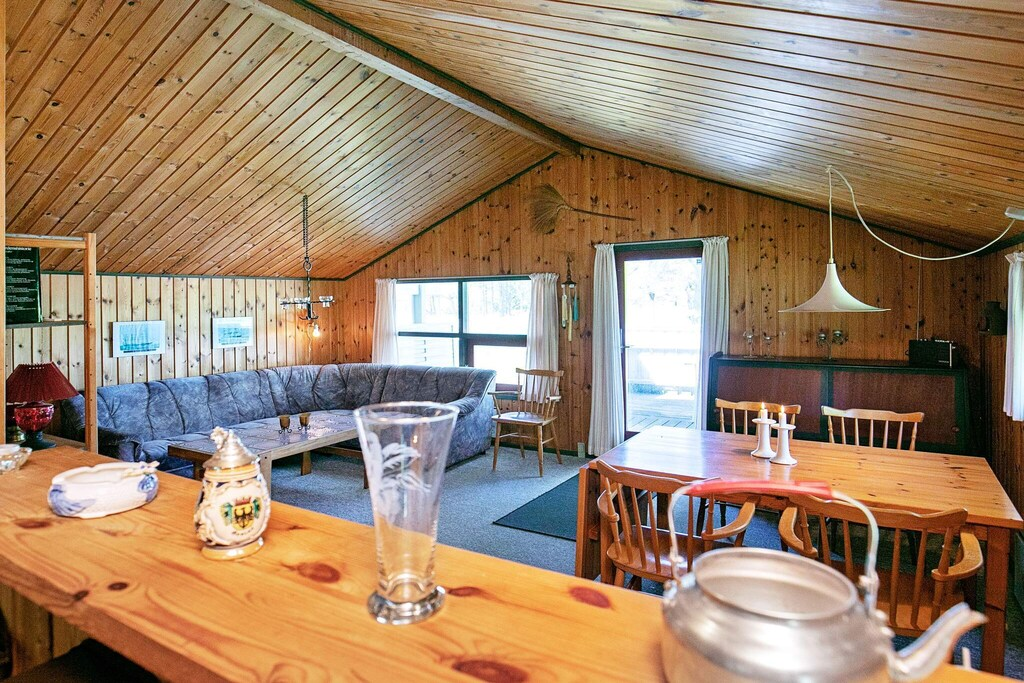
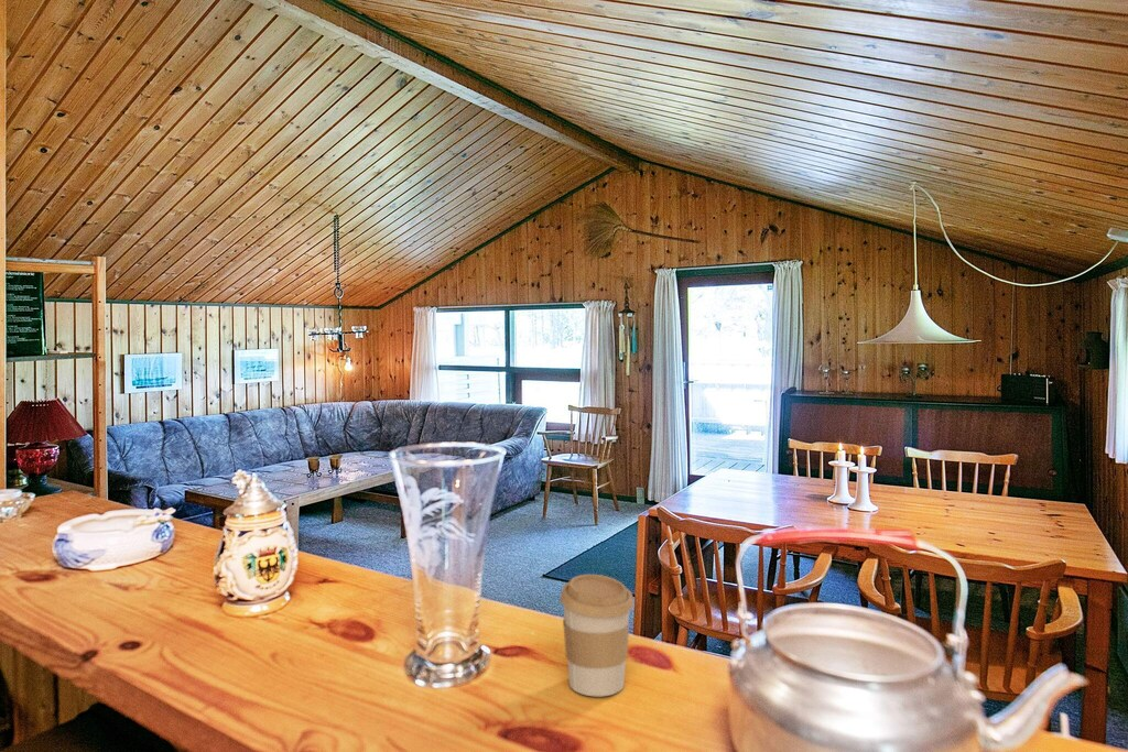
+ coffee cup (596, 632)
